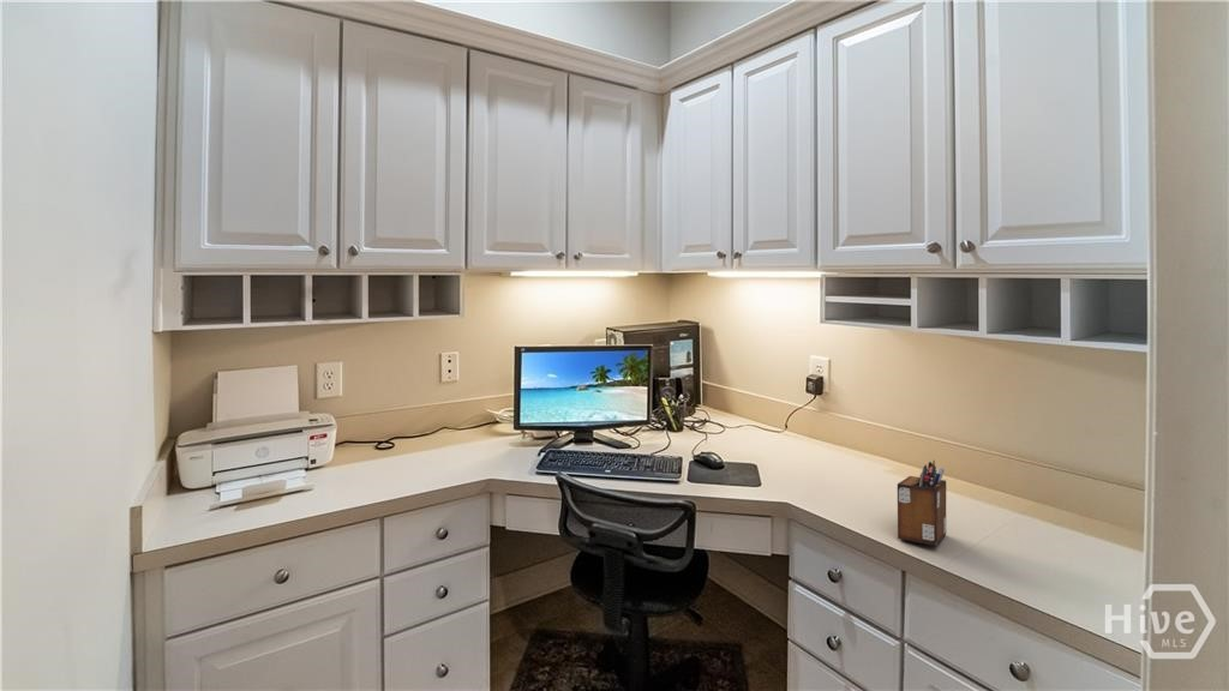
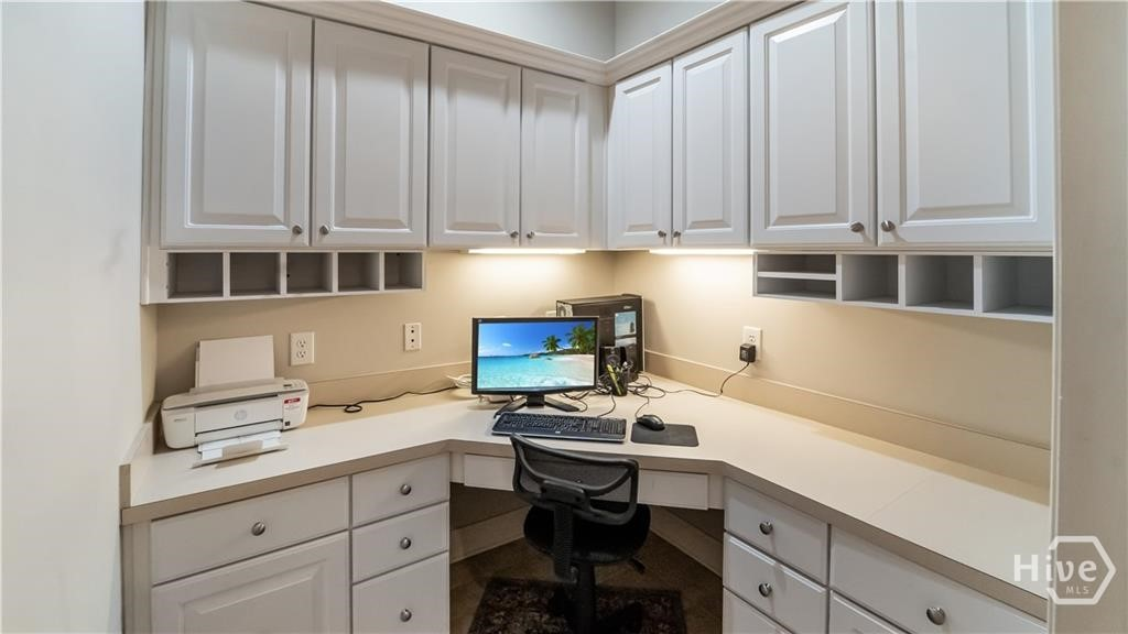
- desk organizer (922, 498)
